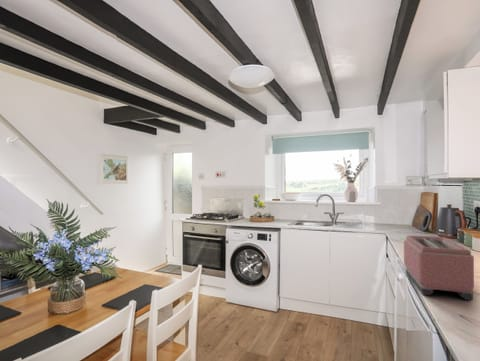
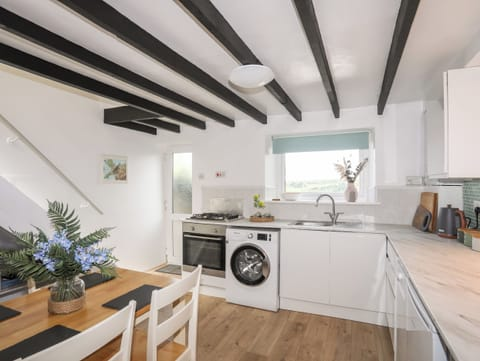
- toaster (433, 262)
